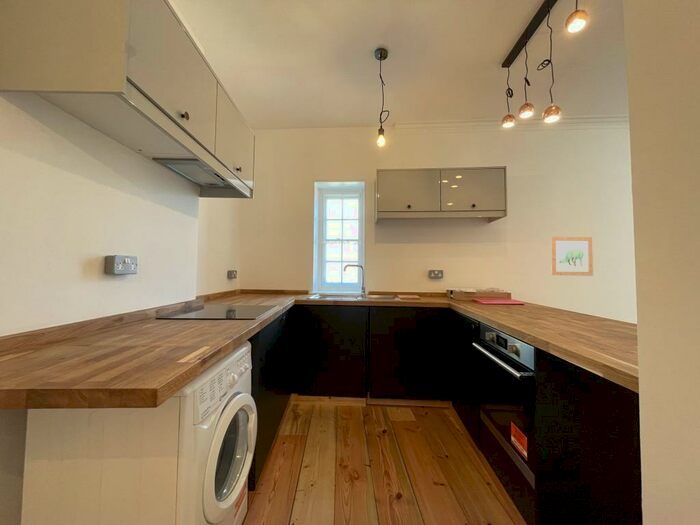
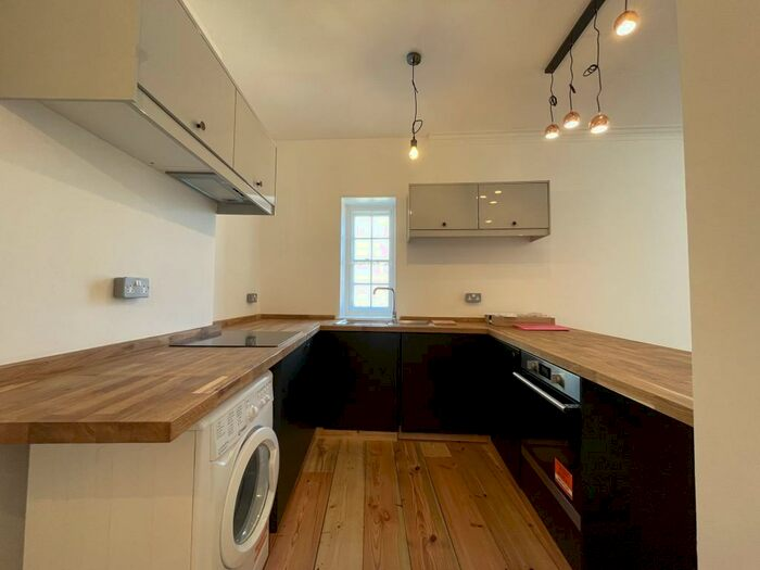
- wall art (571, 256)
